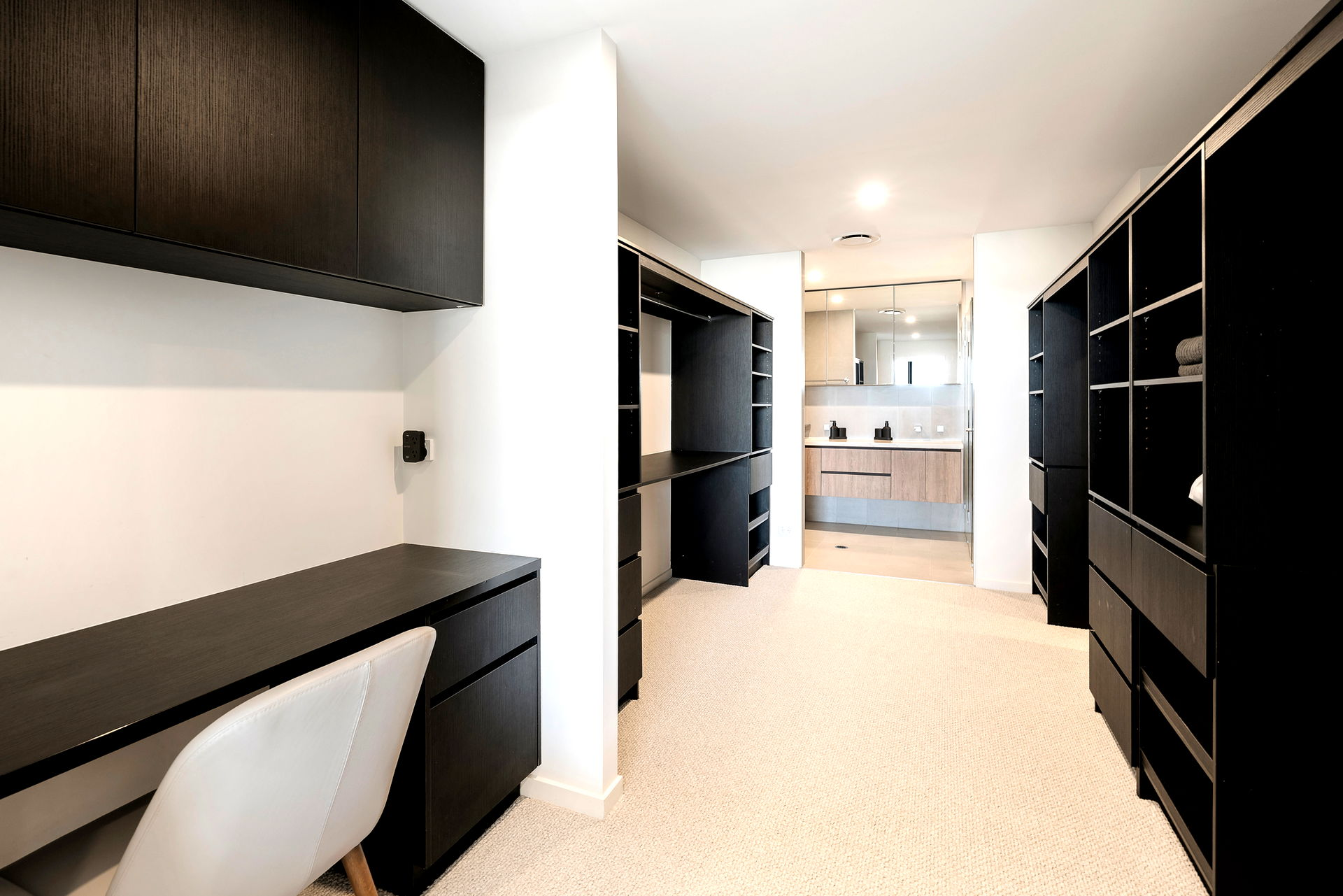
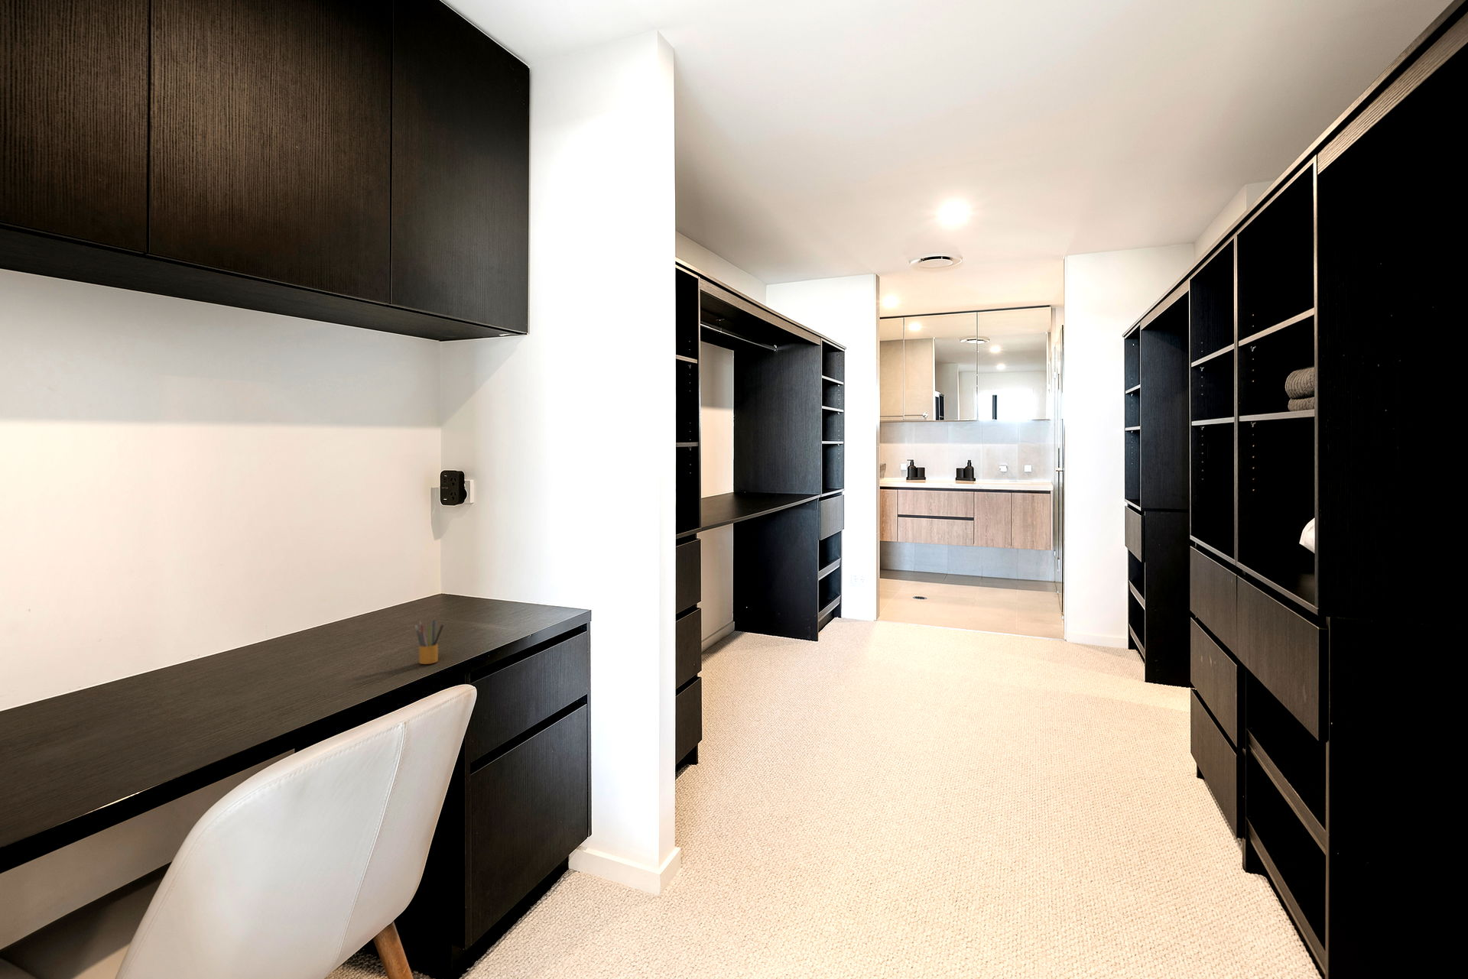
+ pencil box (430, 640)
